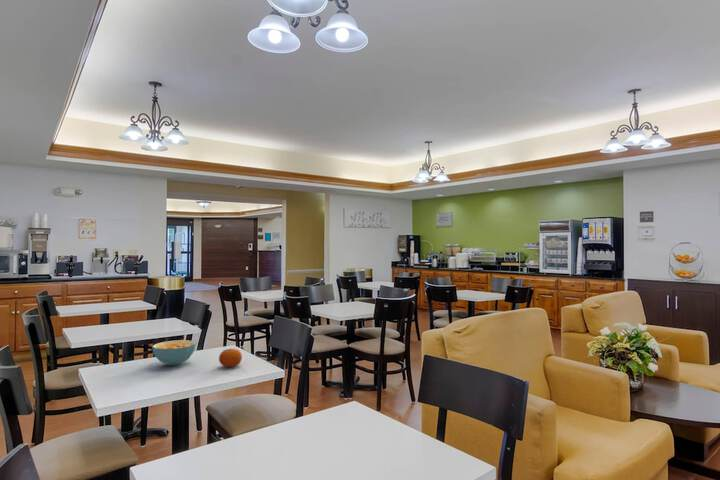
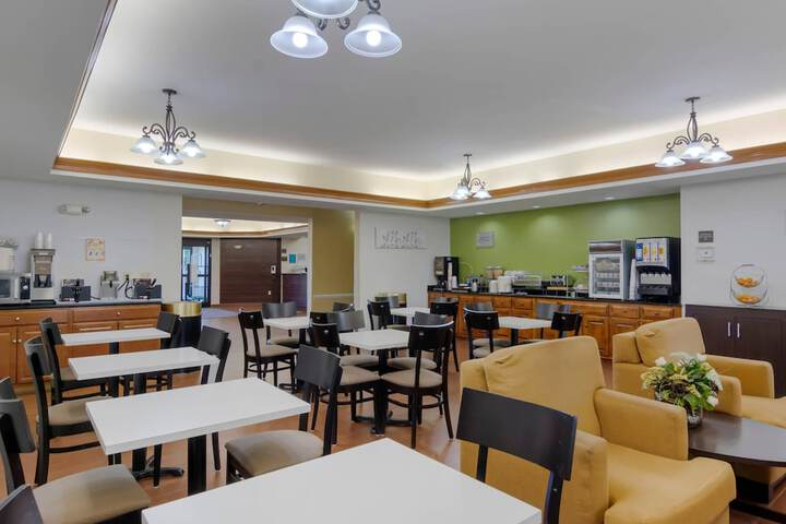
- fruit (230, 357)
- cereal bowl (174, 354)
